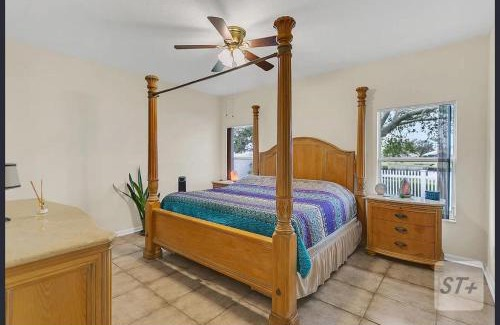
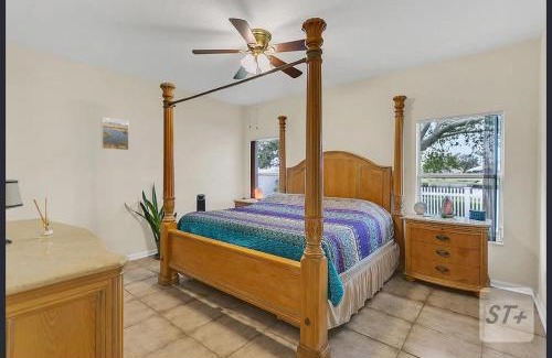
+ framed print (115, 134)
